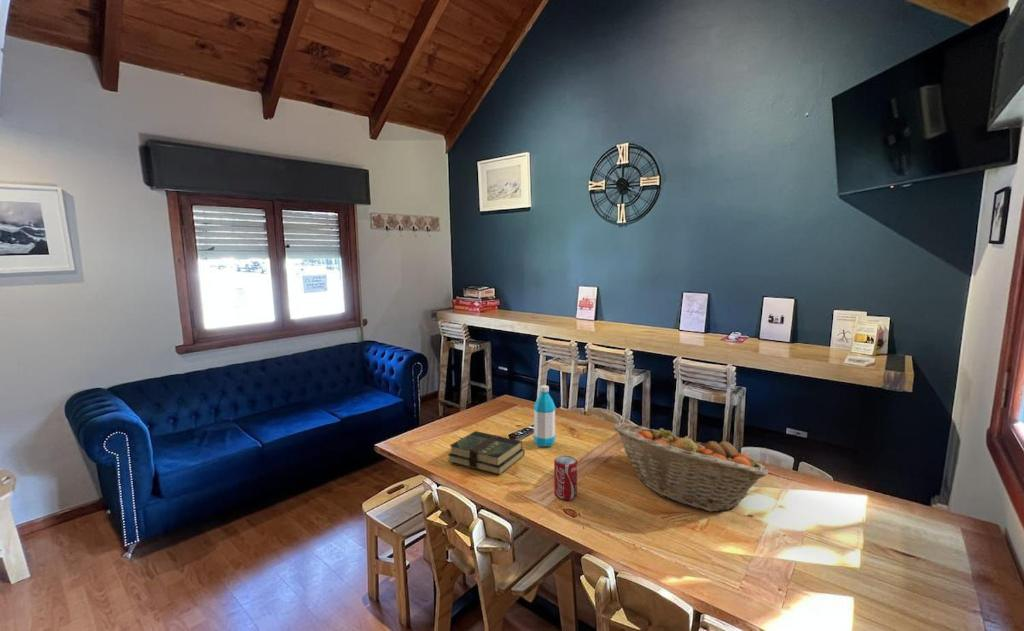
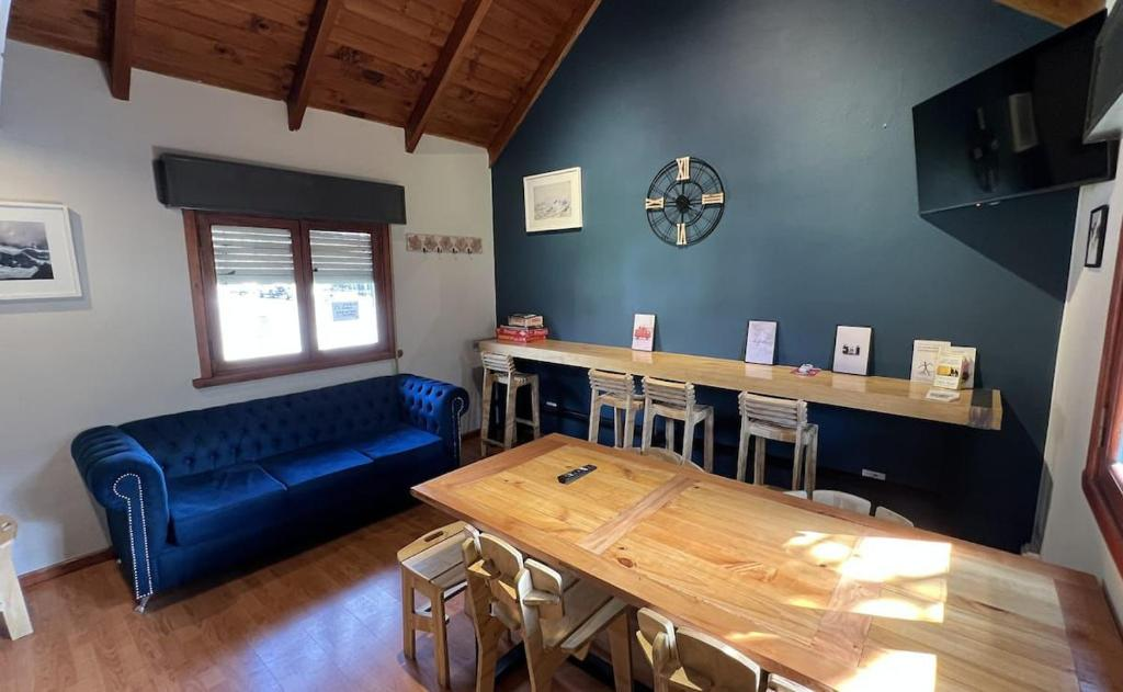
- book (486, 450)
- fruit basket (683, 456)
- beverage can (565, 477)
- water bottle (544, 415)
